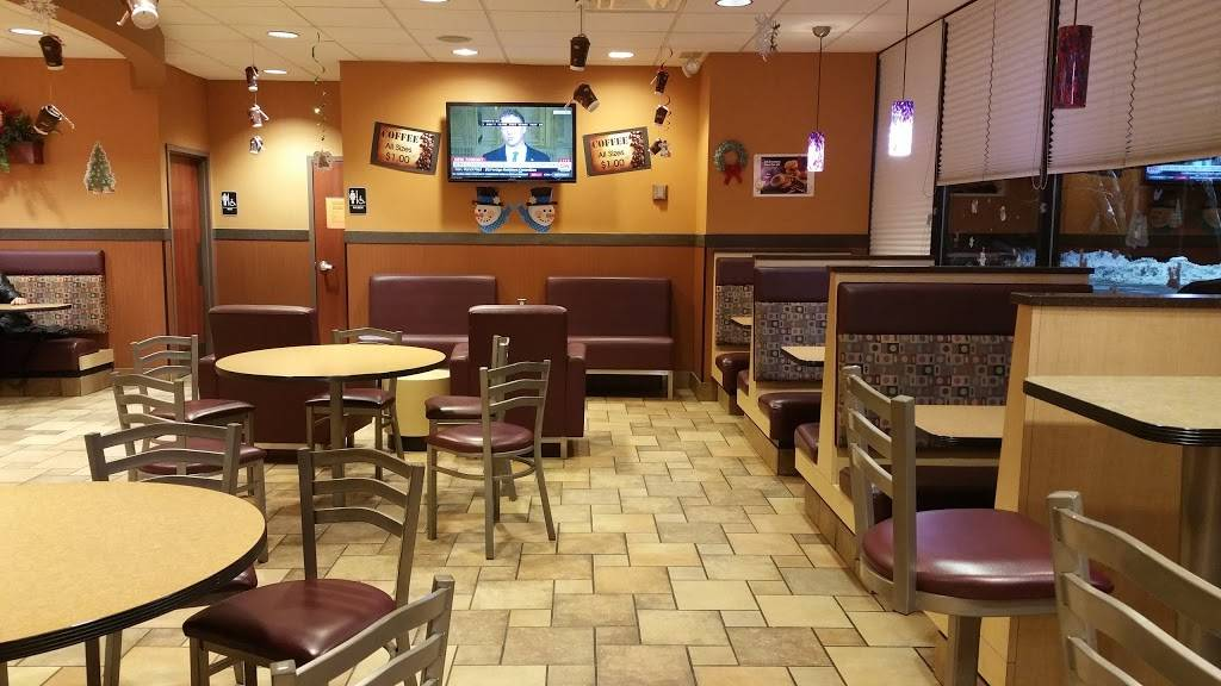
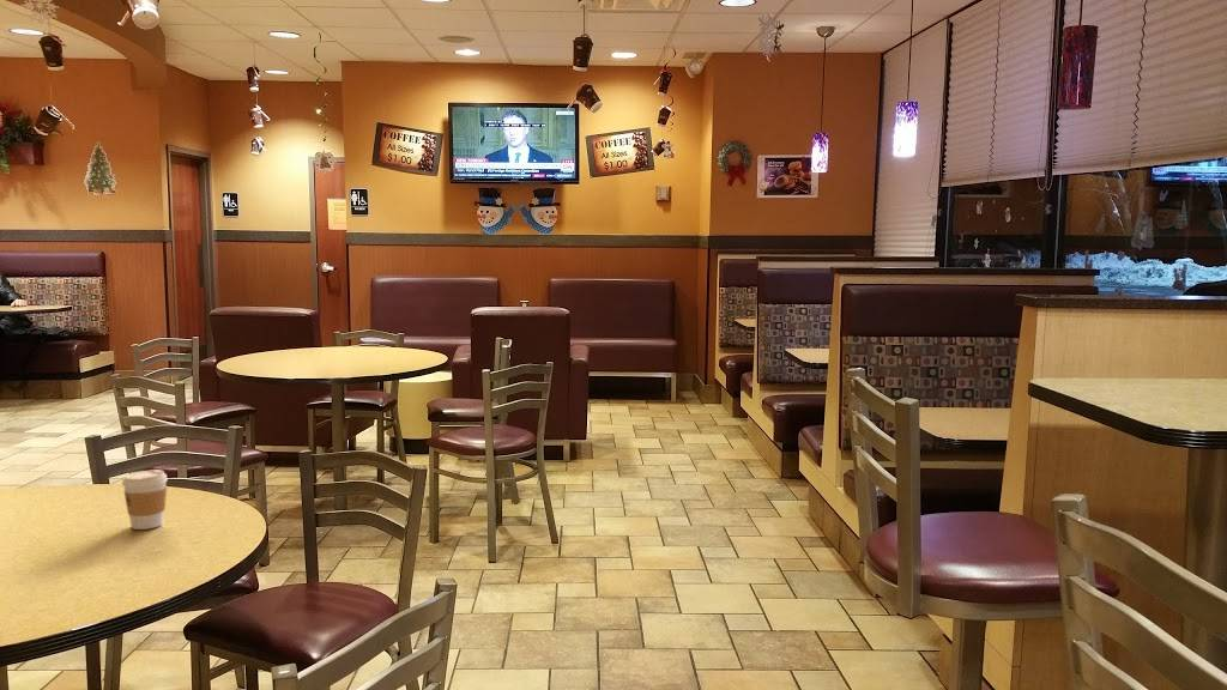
+ coffee cup (145, 498)
